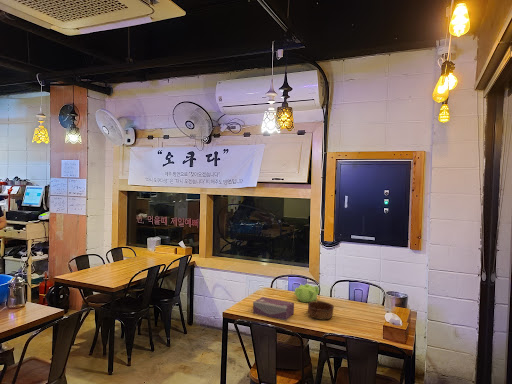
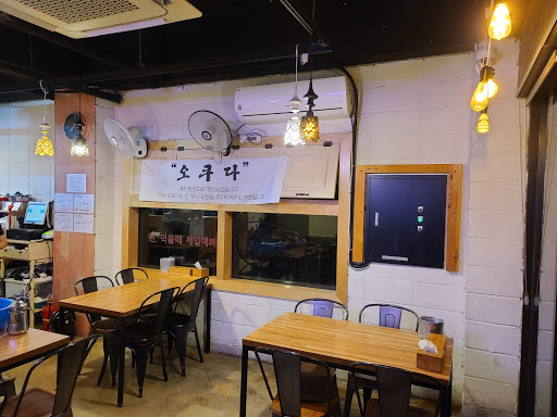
- teapot (306, 292)
- bowl (320, 310)
- tissue box (273, 307)
